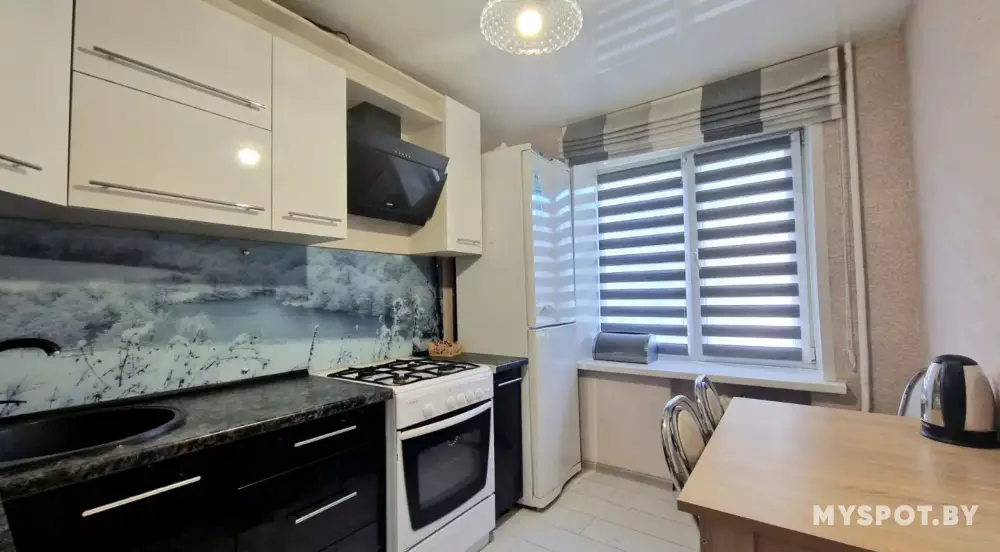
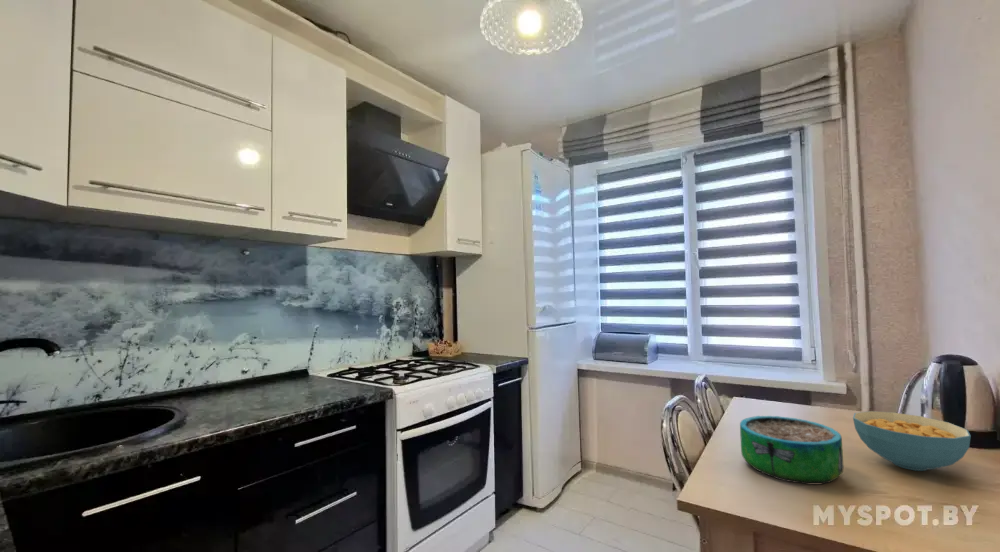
+ cereal bowl (908, 444)
+ decorative bowl (788, 447)
